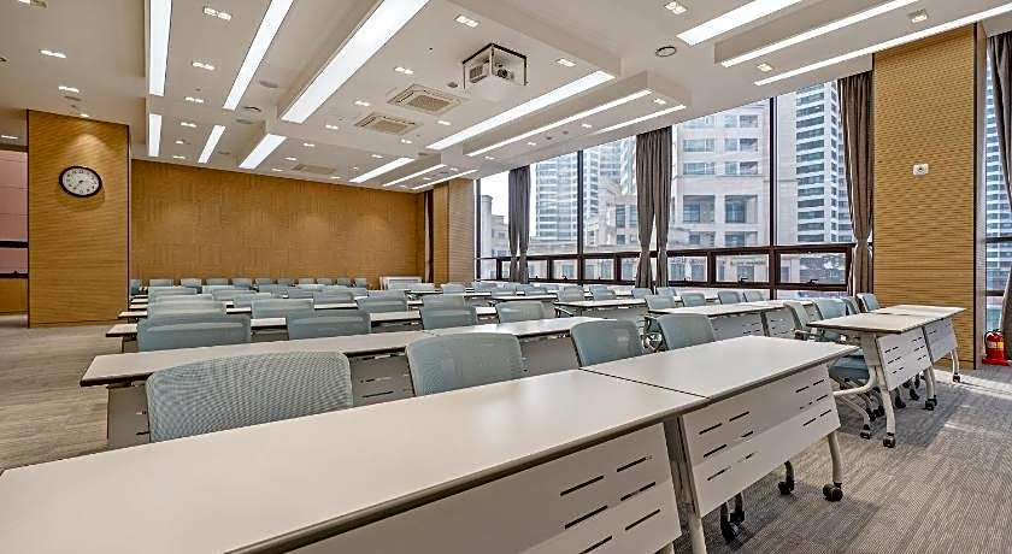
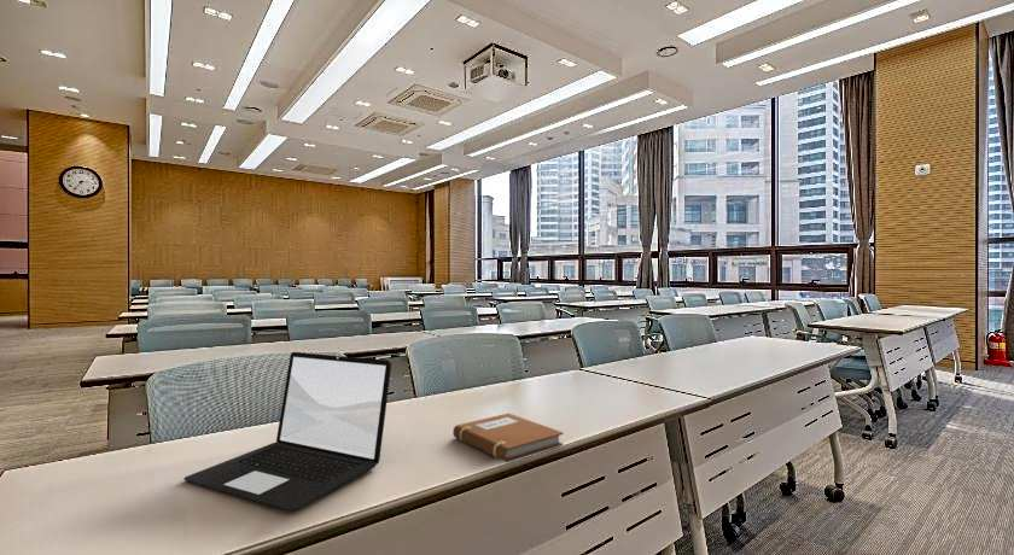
+ notebook (505, 434)
+ laptop (292, 417)
